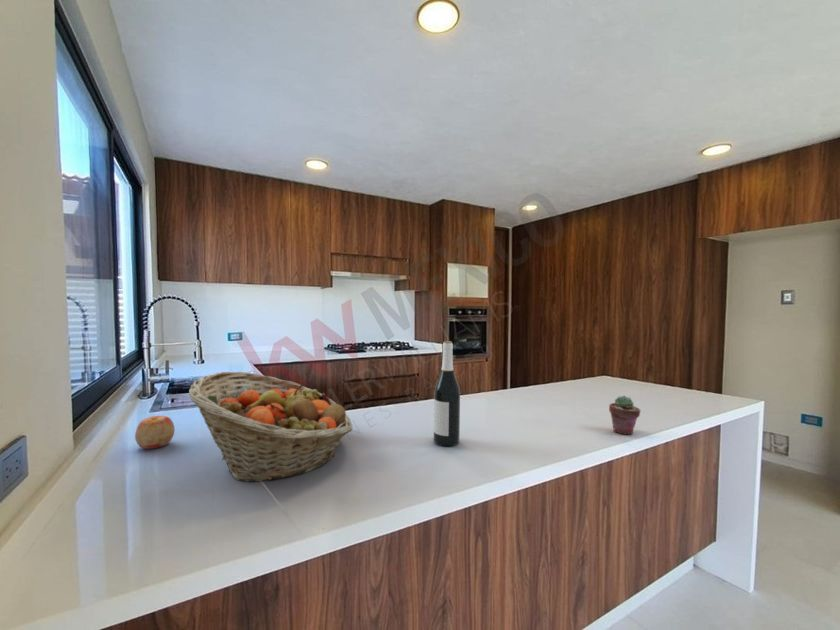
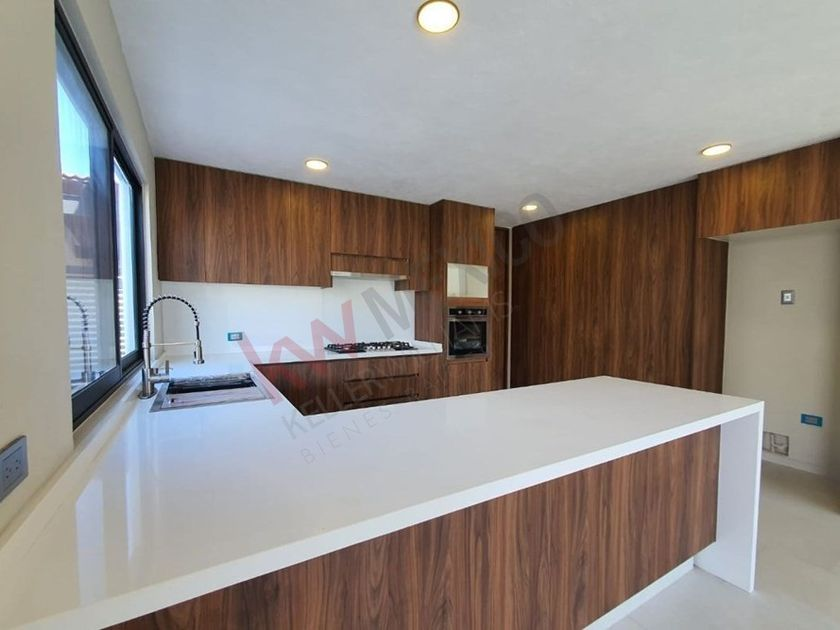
- fruit basket (276, 414)
- potted succulent (624, 413)
- wine bottle (447, 391)
- apple (155, 431)
